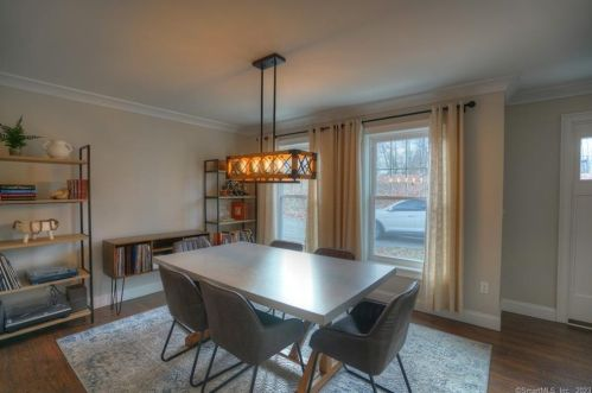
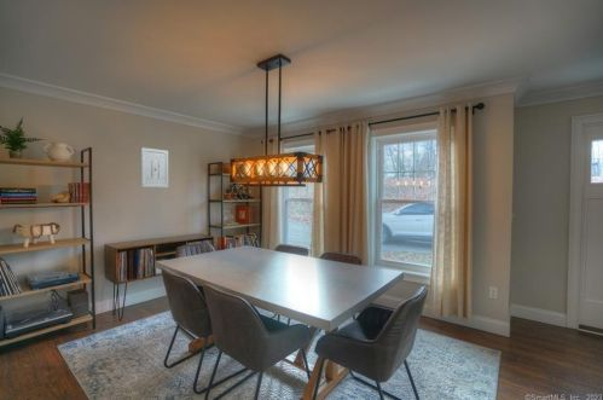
+ wall art (155, 168)
